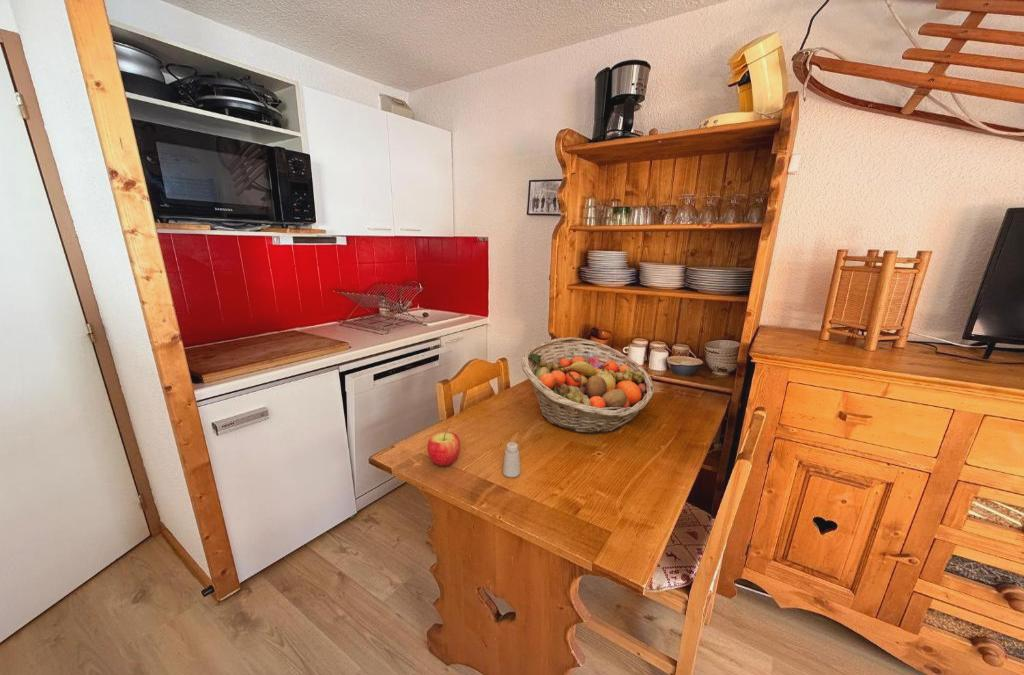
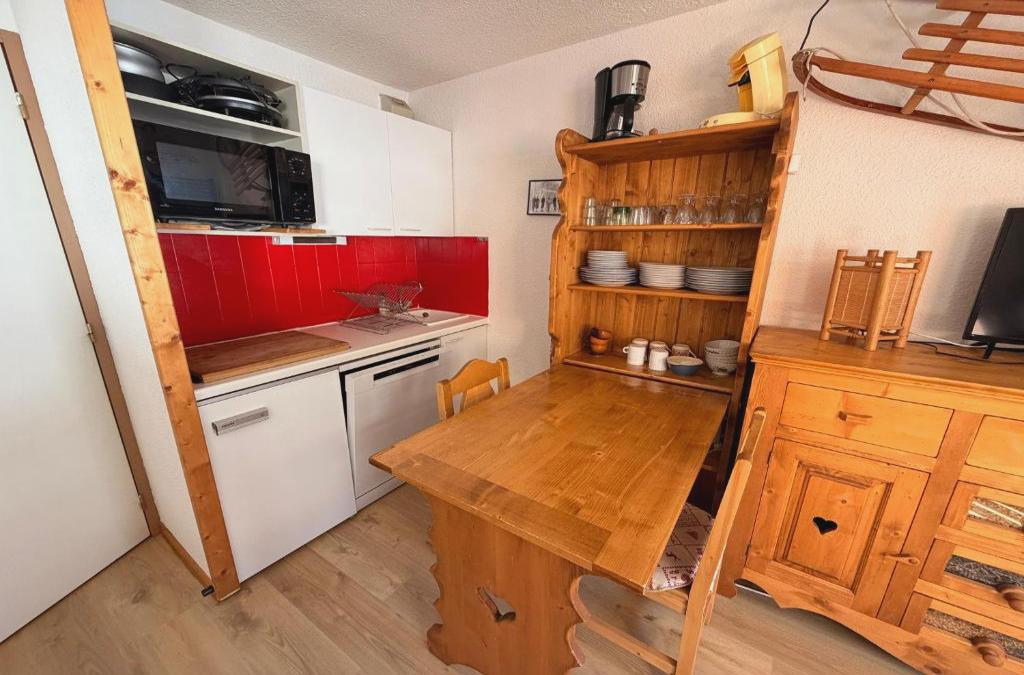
- fruit basket (587, 381)
- apple (444, 445)
- saltshaker (511, 458)
